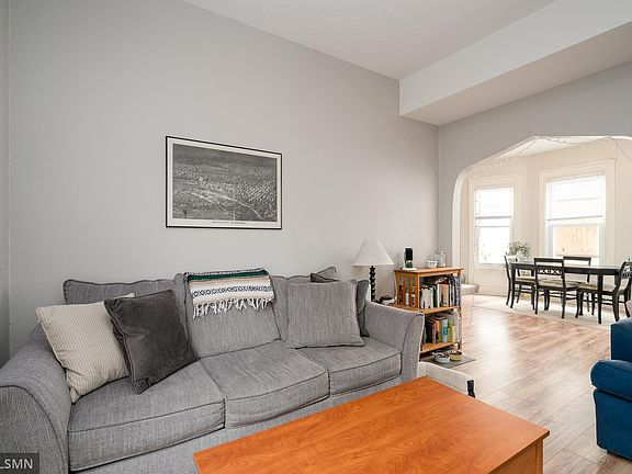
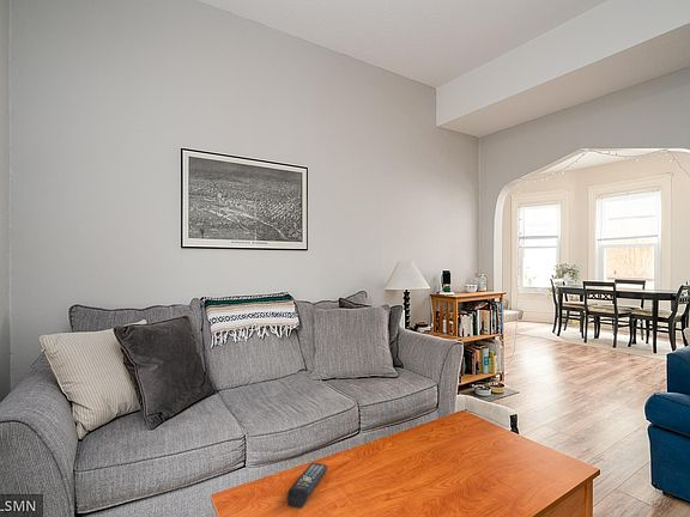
+ remote control (308, 481)
